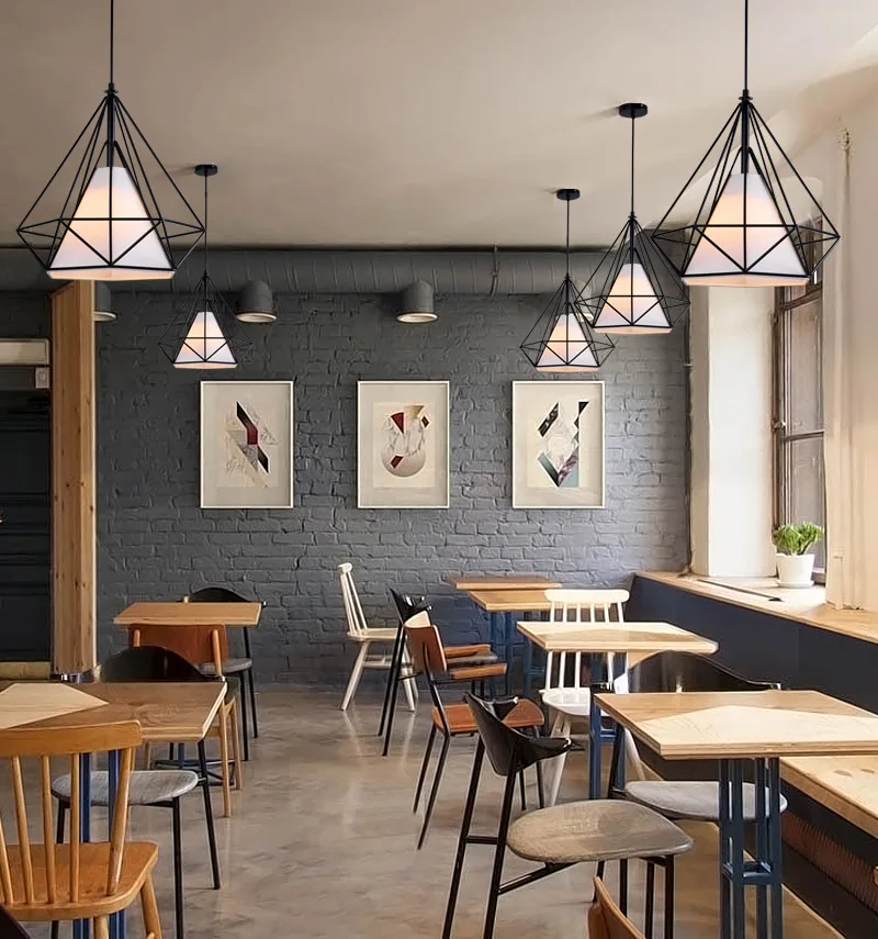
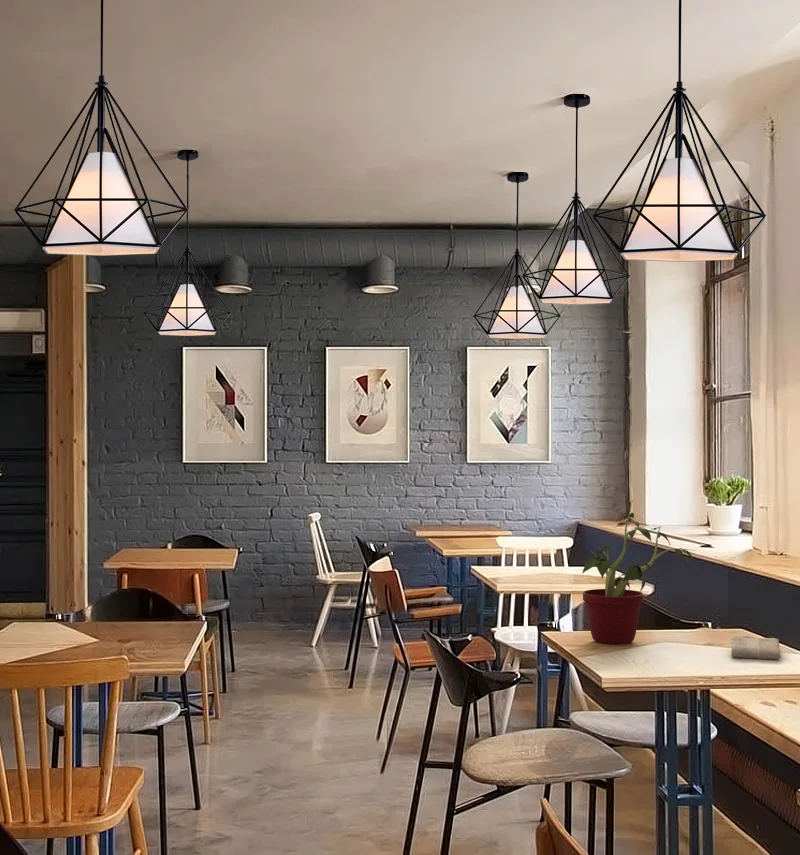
+ potted plant (637, 577)
+ washcloth (755, 646)
